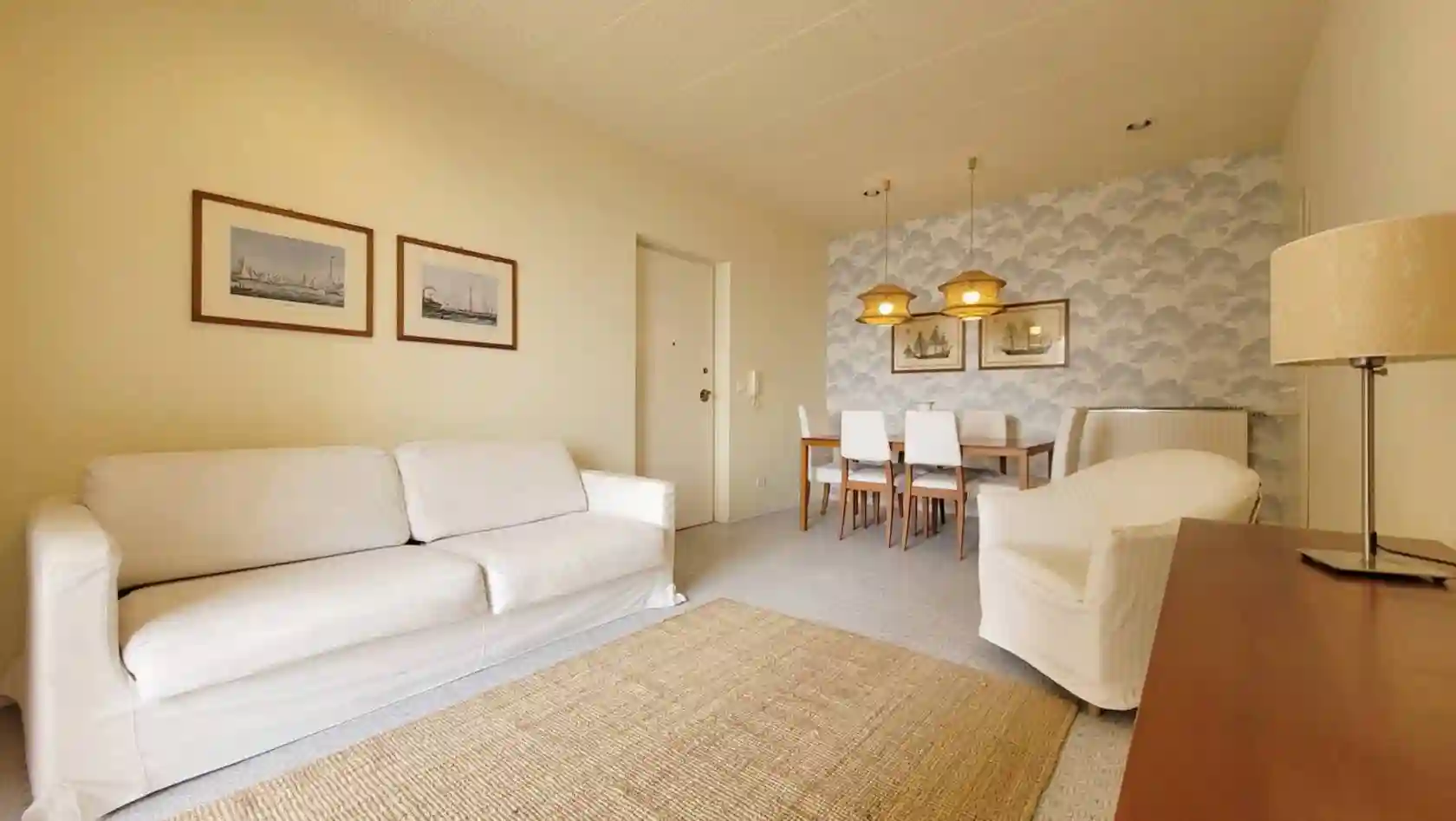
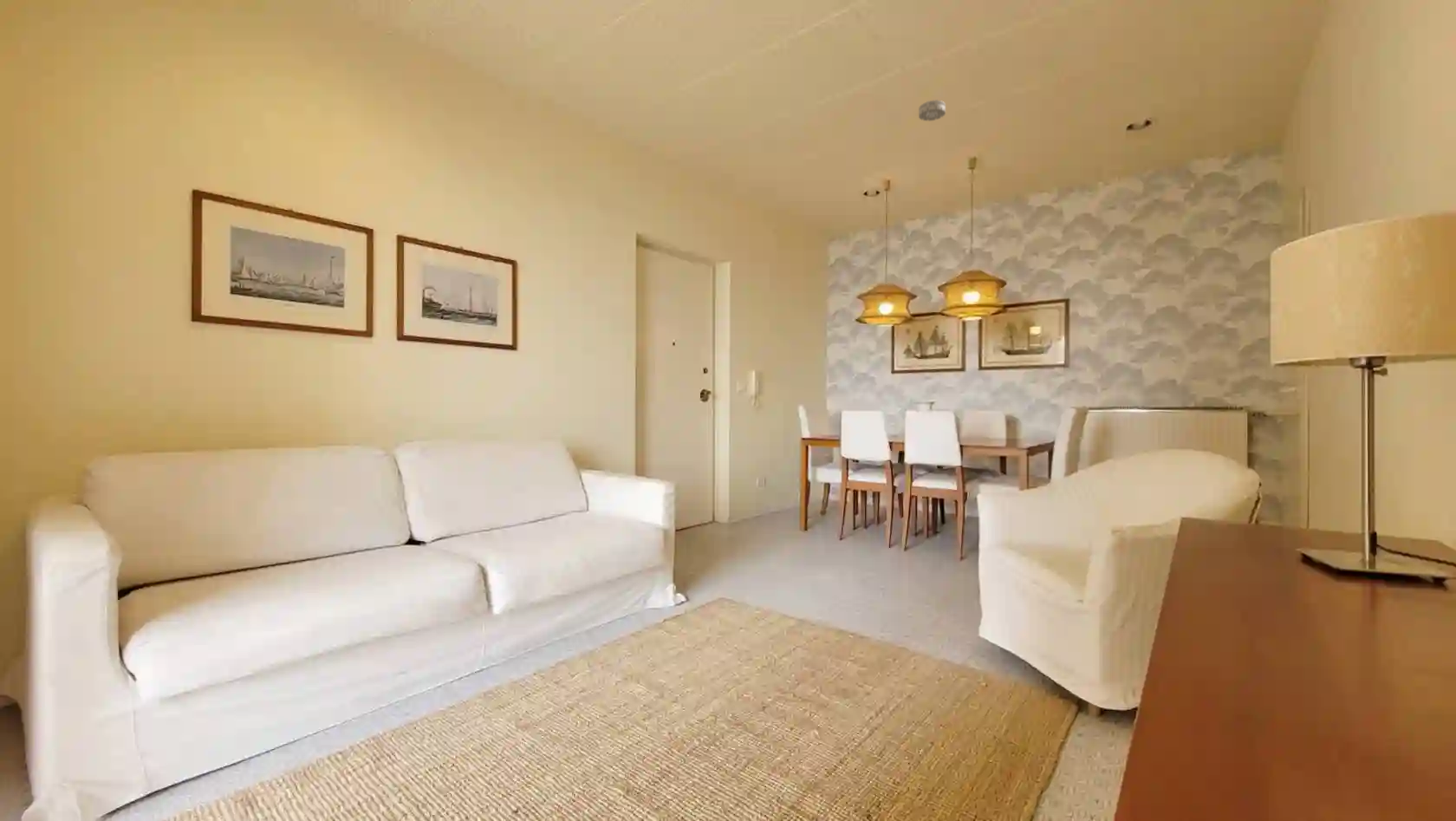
+ smoke detector (932, 109)
